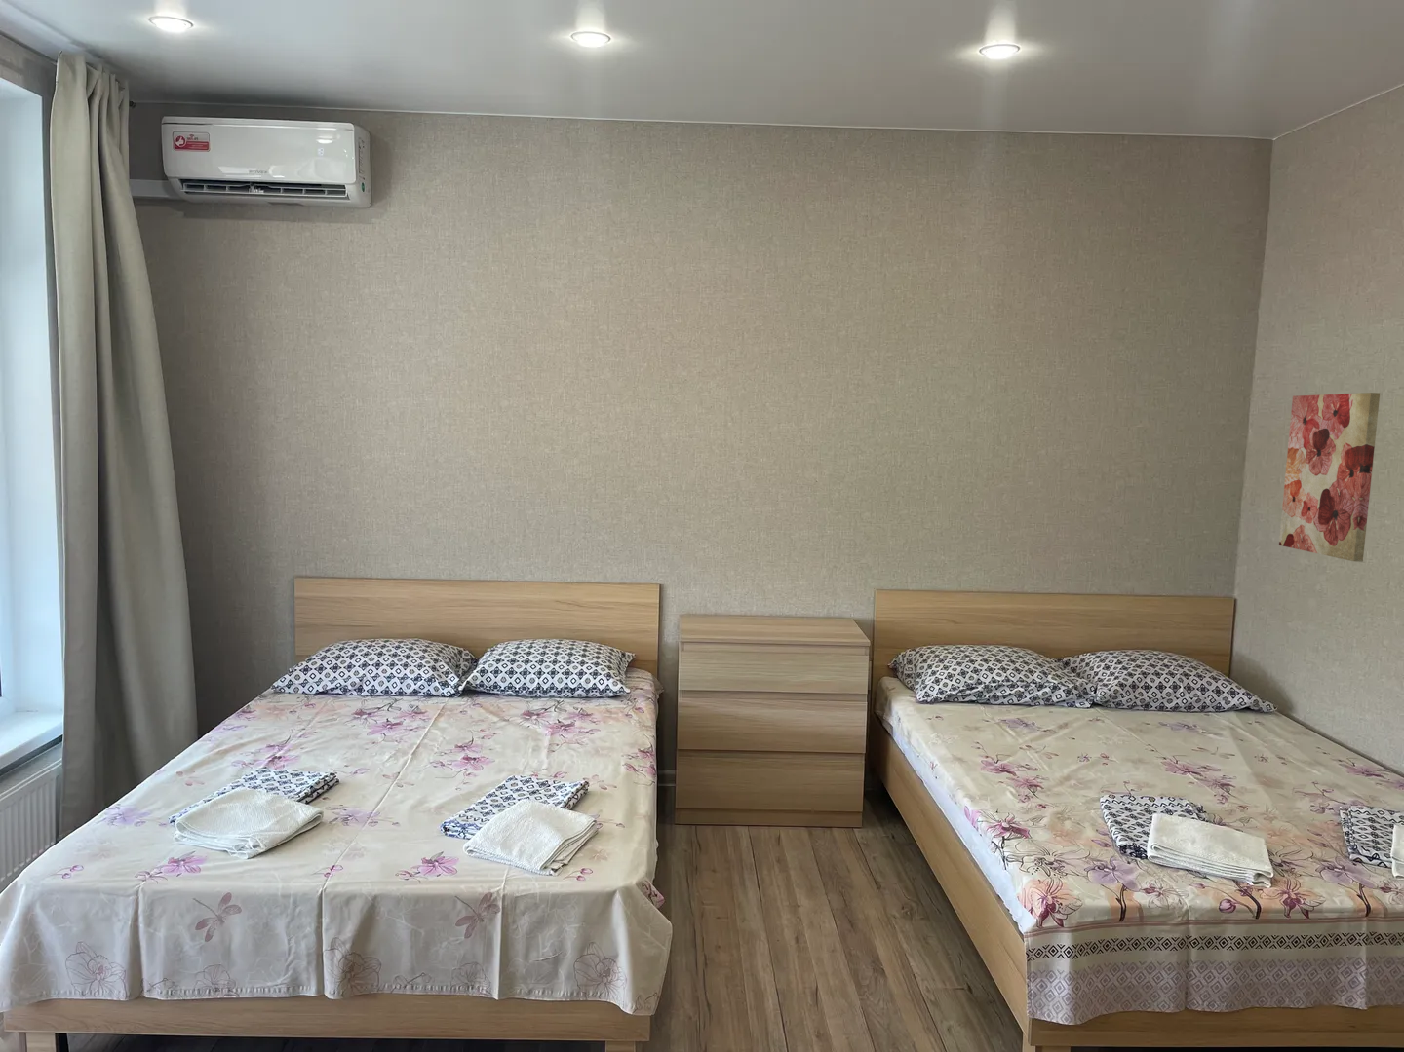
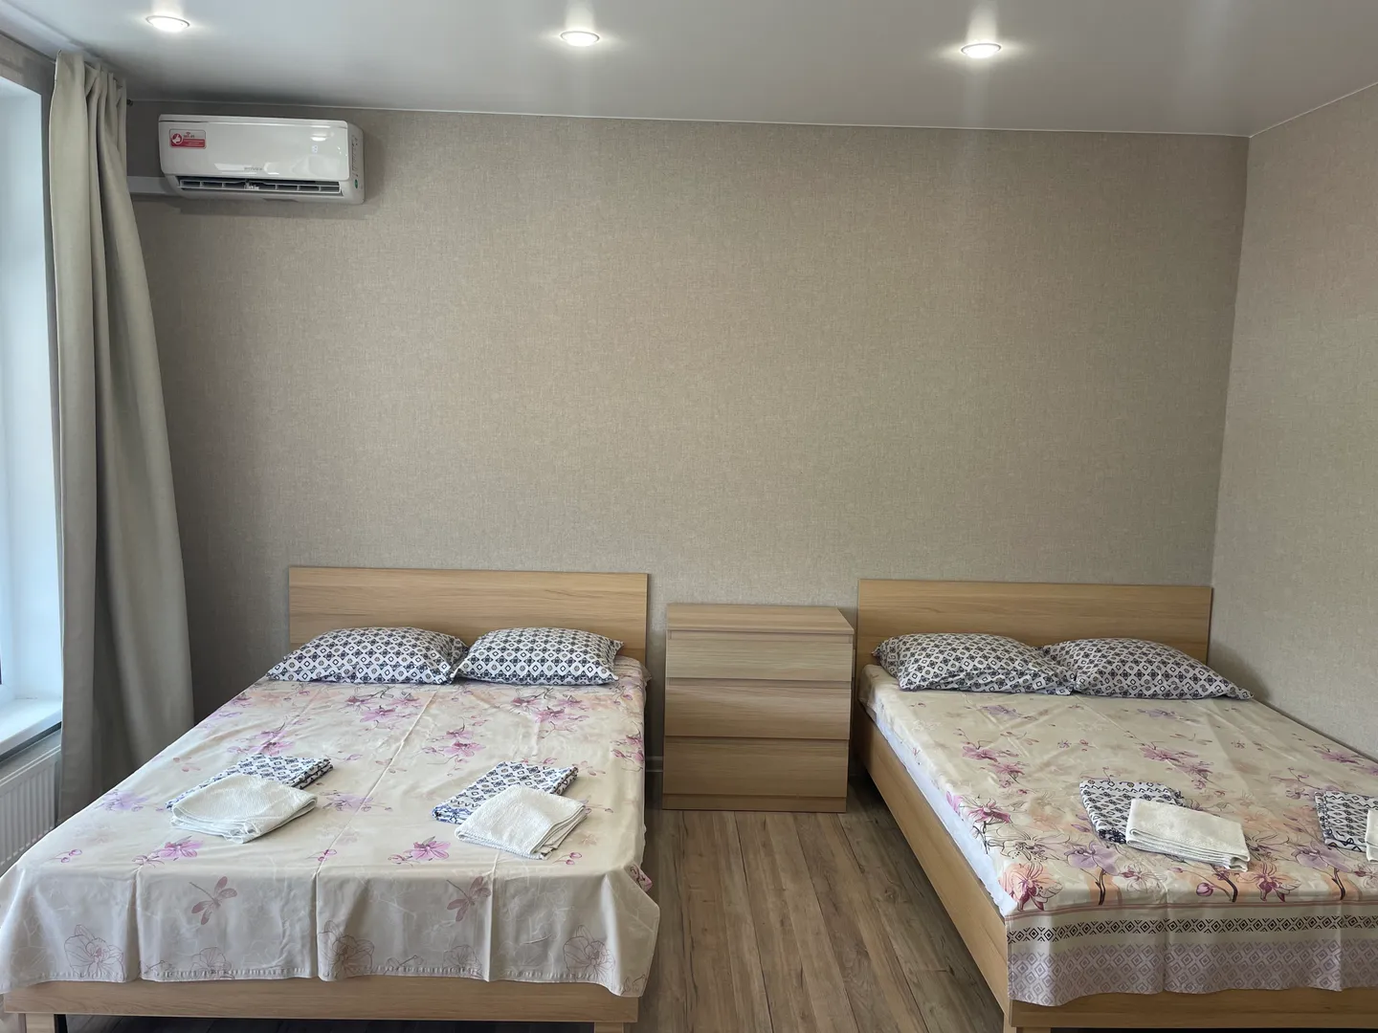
- wall art (1326, 474)
